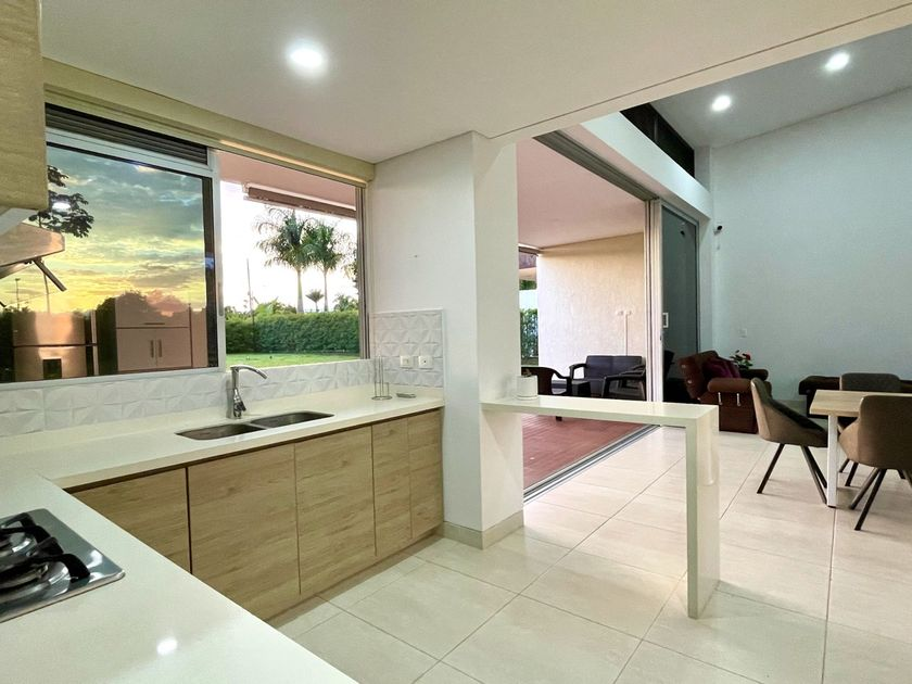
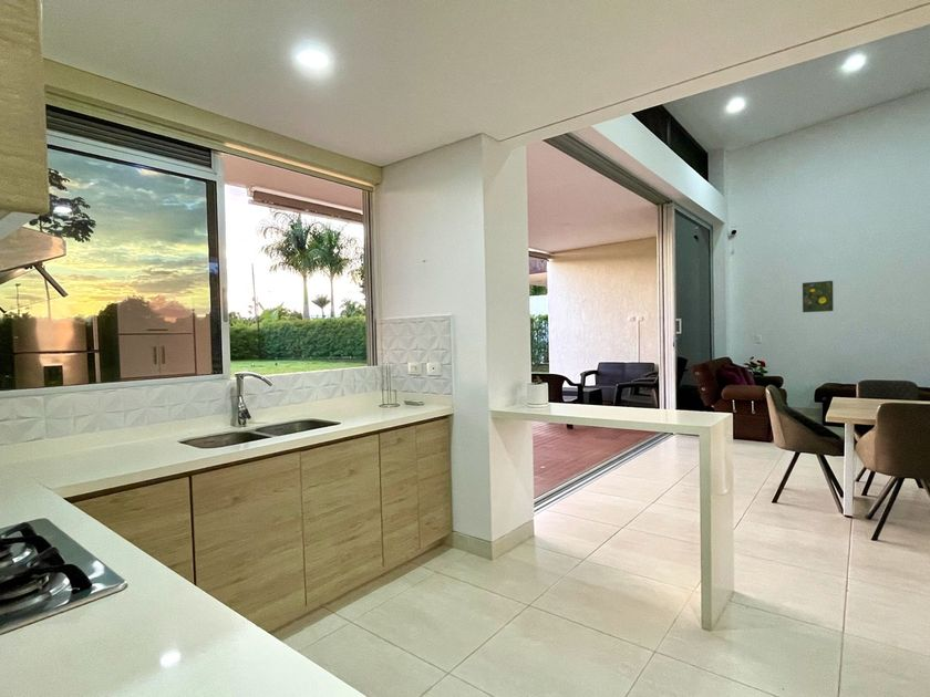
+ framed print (817, 297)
